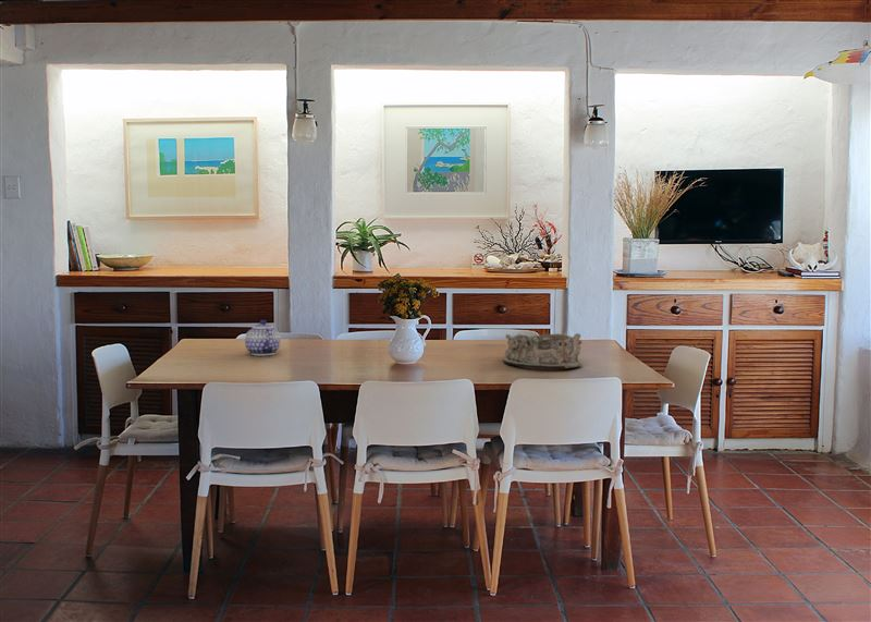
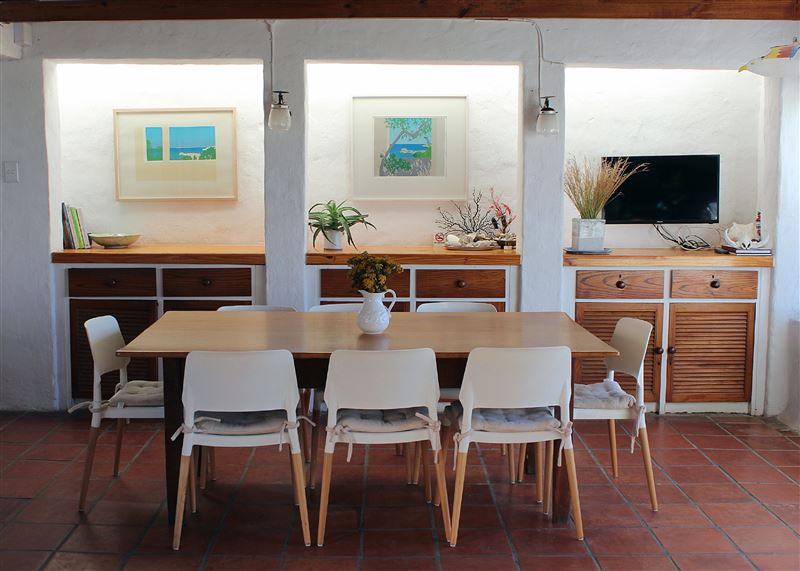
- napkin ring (541, 347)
- teapot (262, 337)
